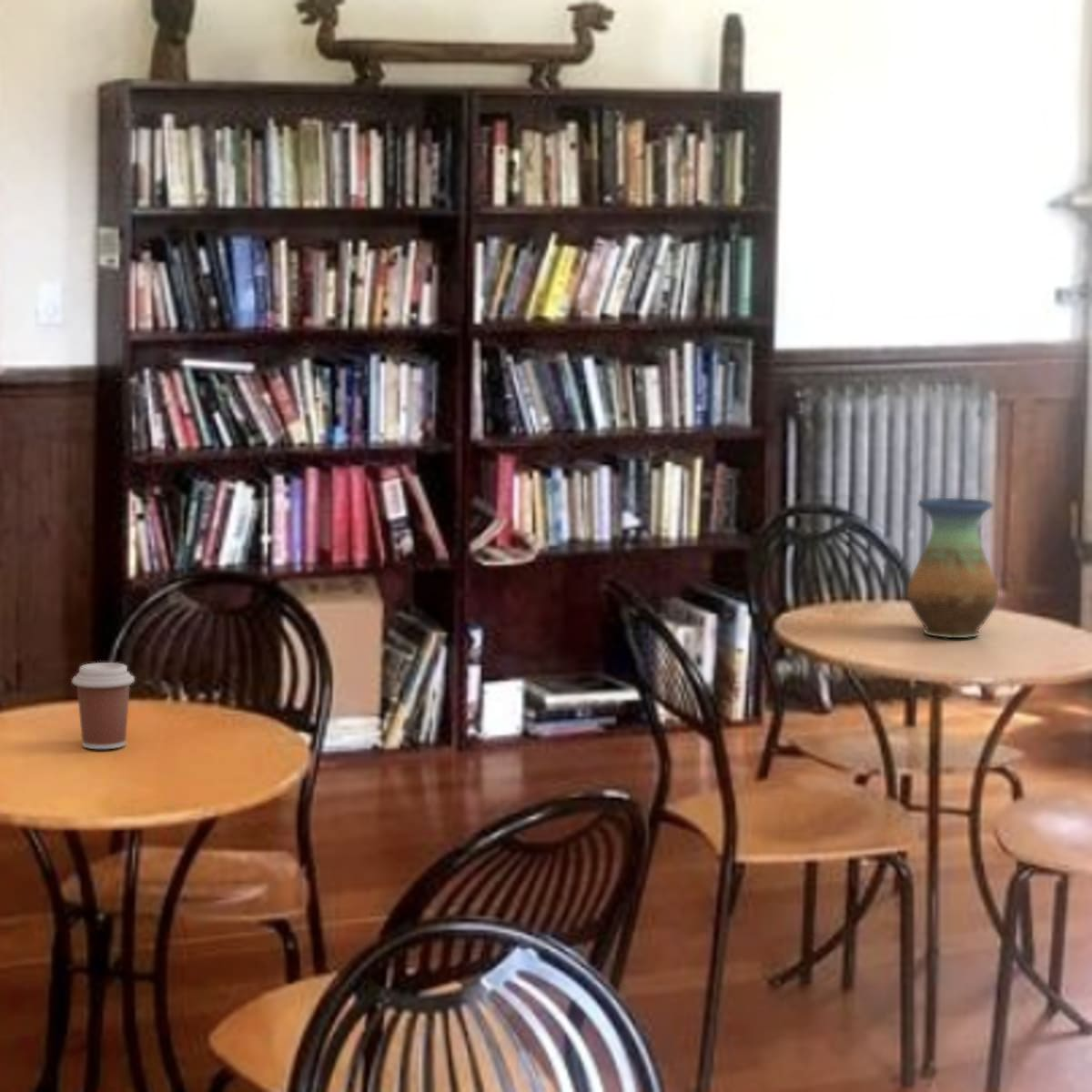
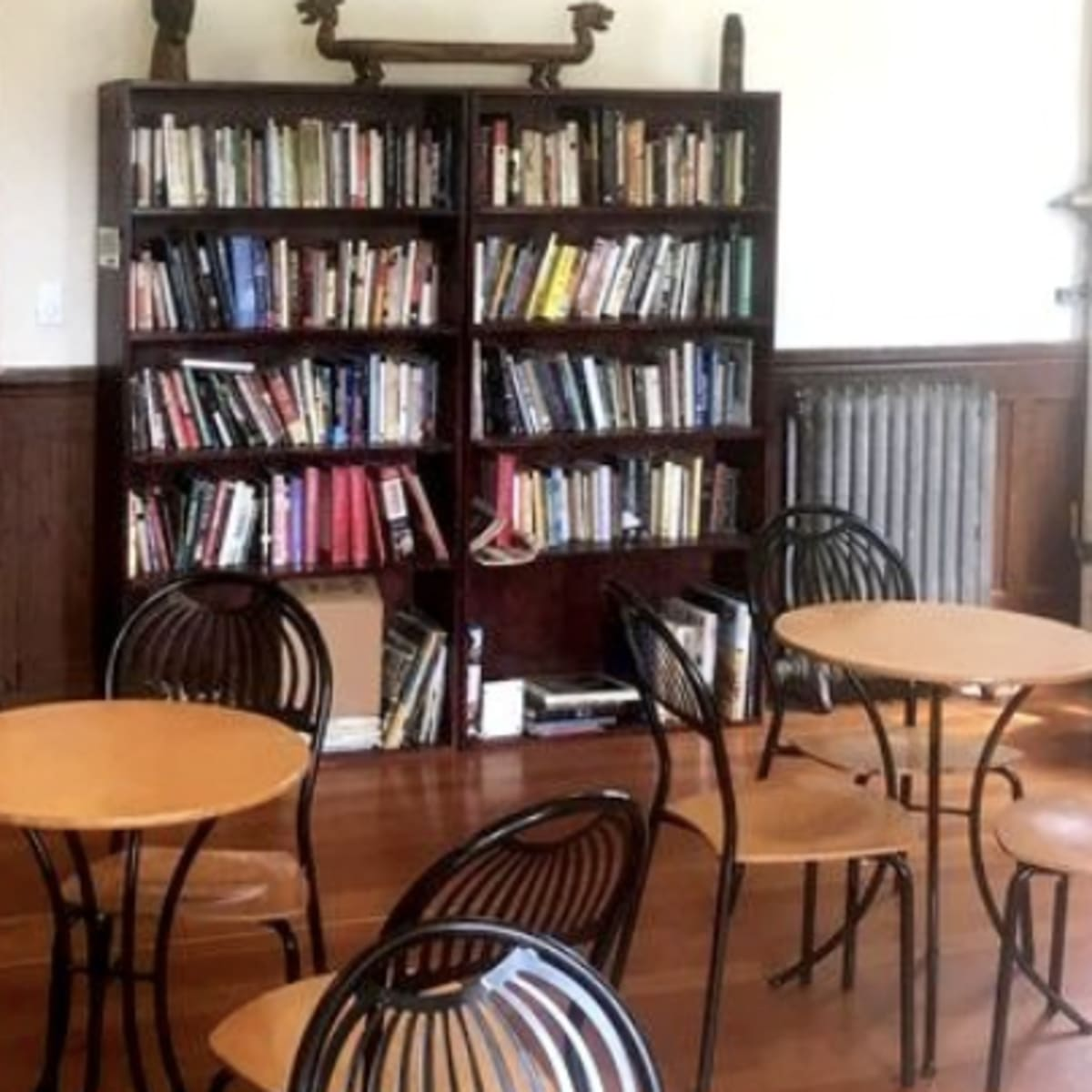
- vase (953, 567)
- coffee cup (103, 705)
